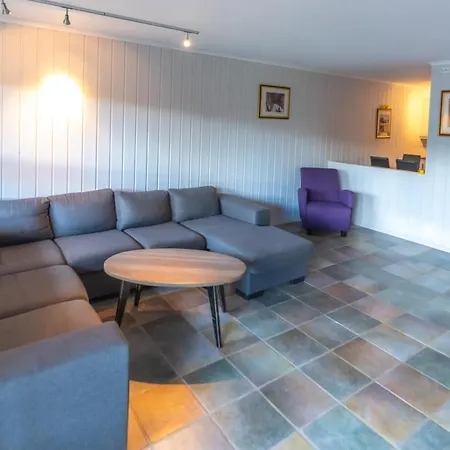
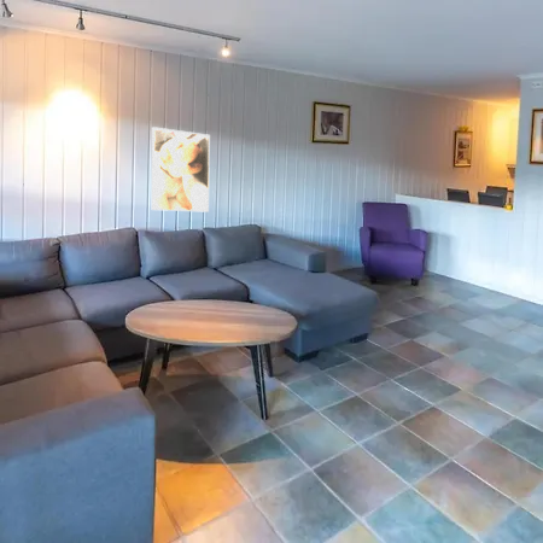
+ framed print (181, 171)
